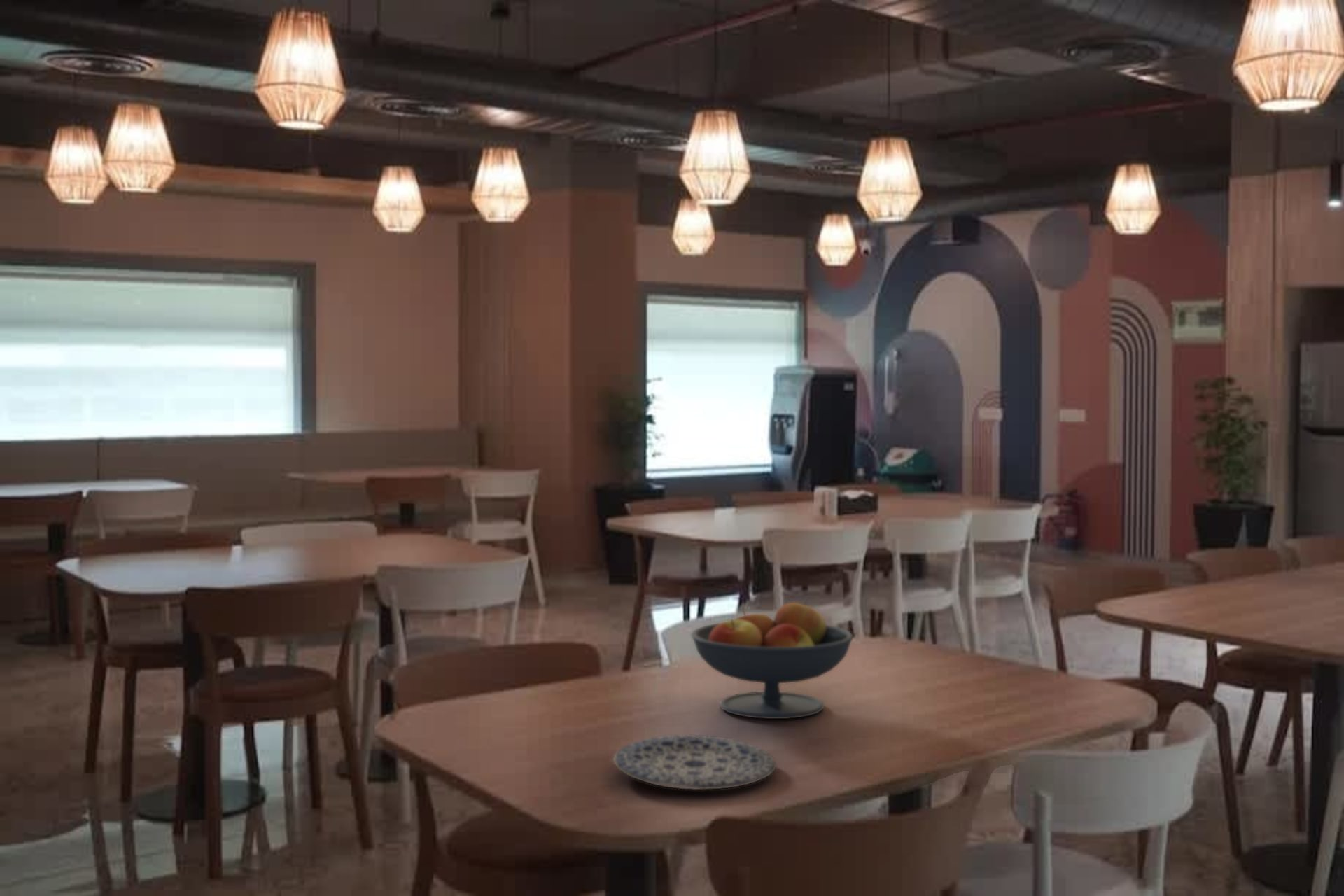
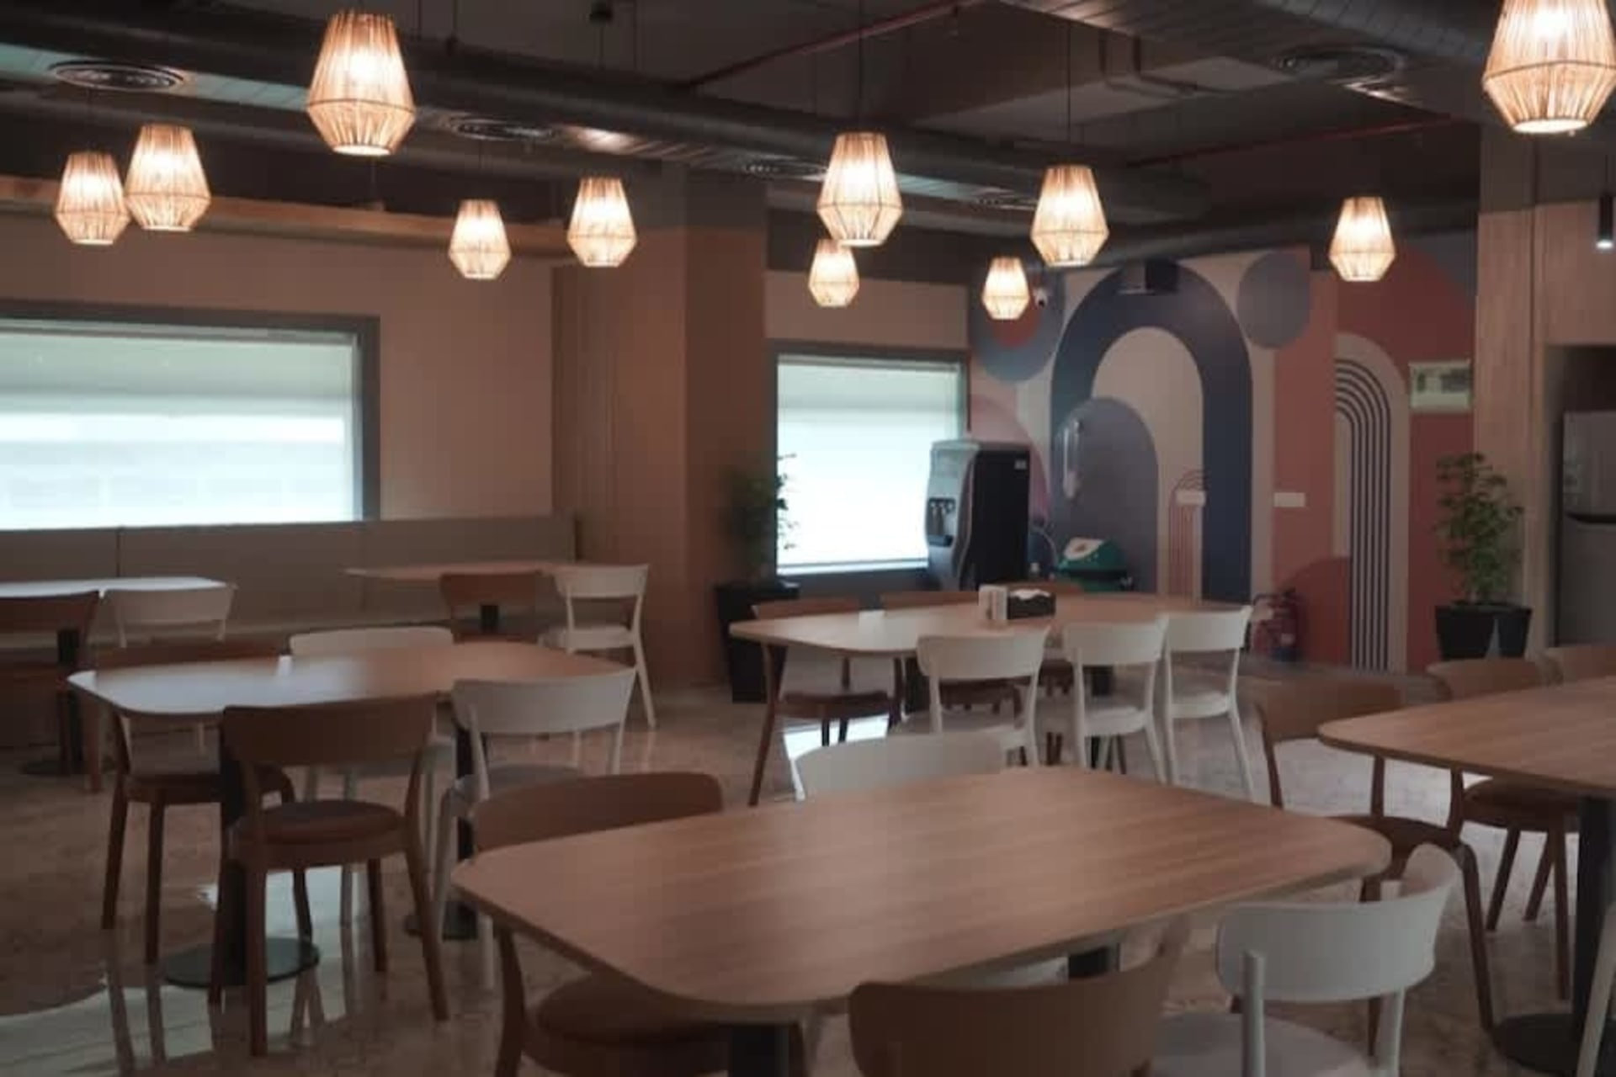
- plate (694, 762)
- fruit bowl (771, 657)
